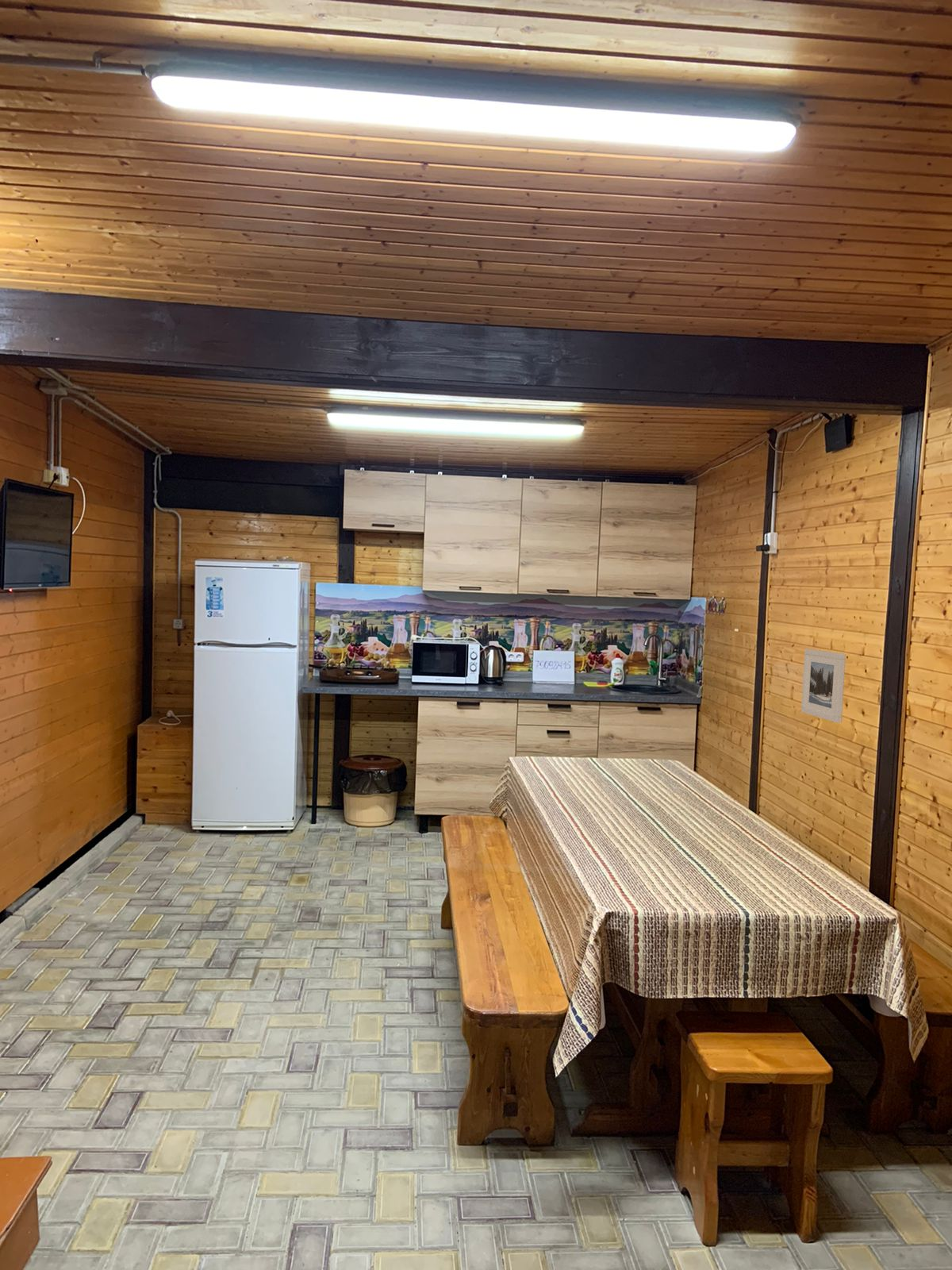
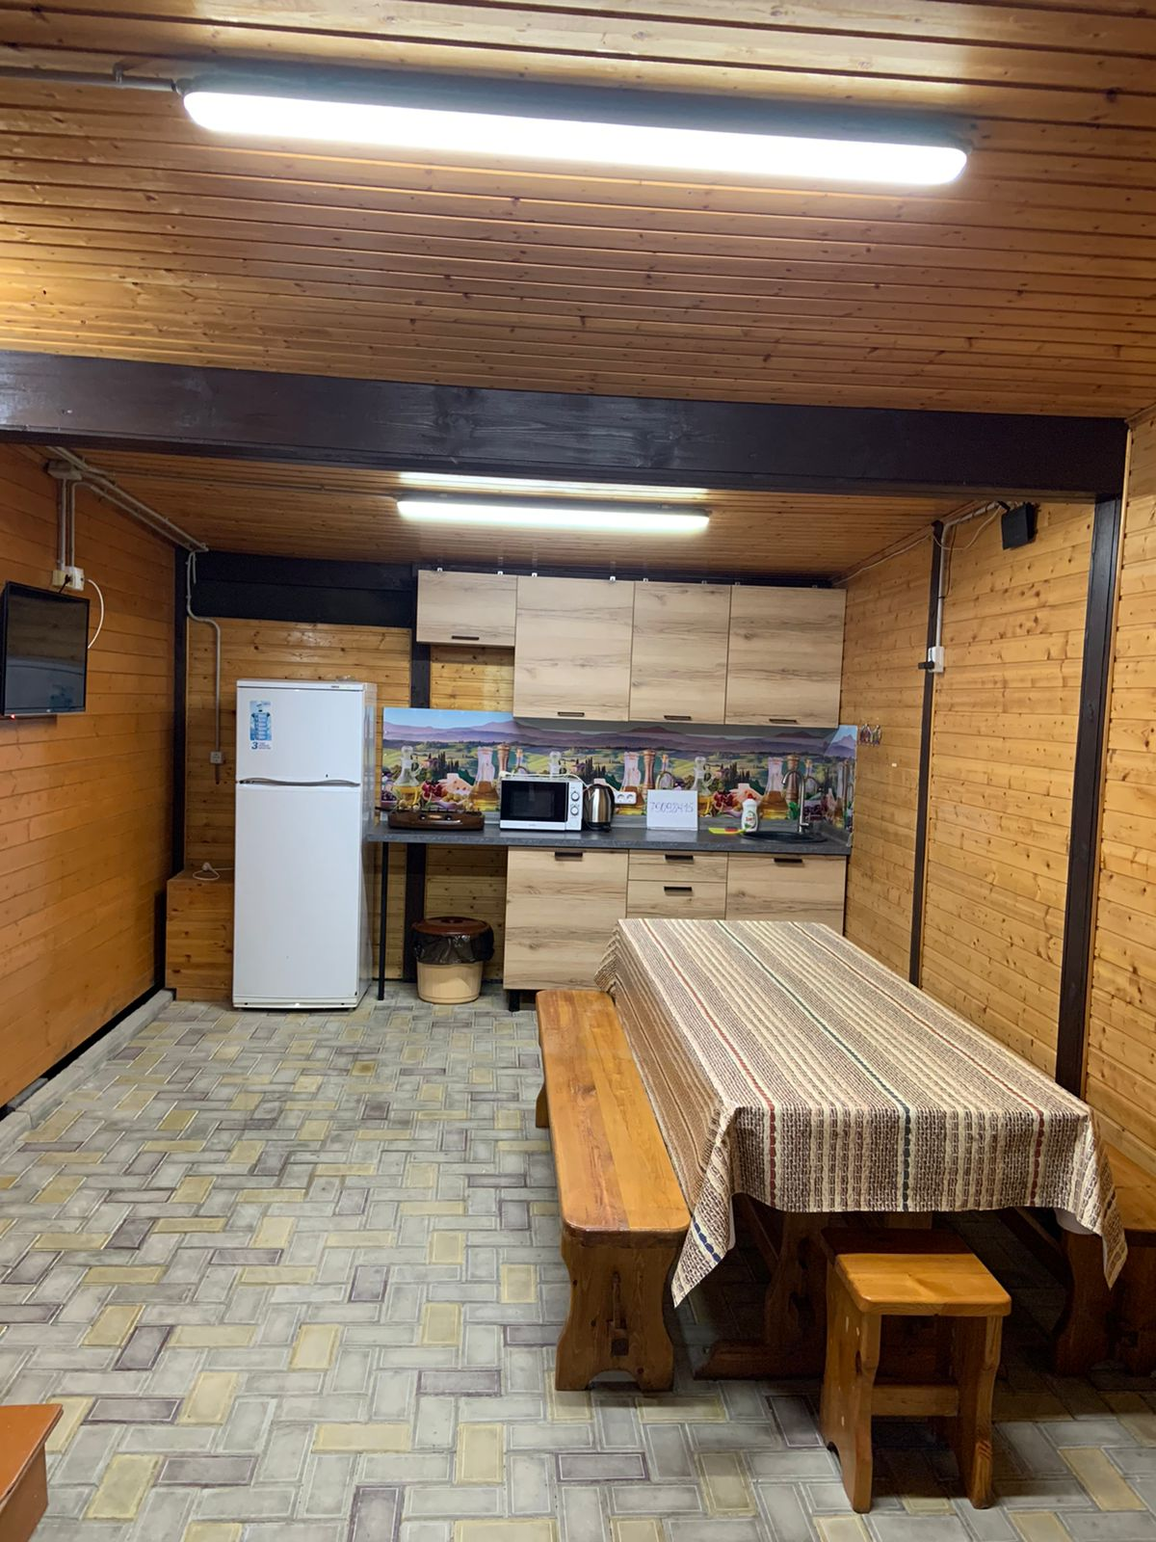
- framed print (822, 684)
